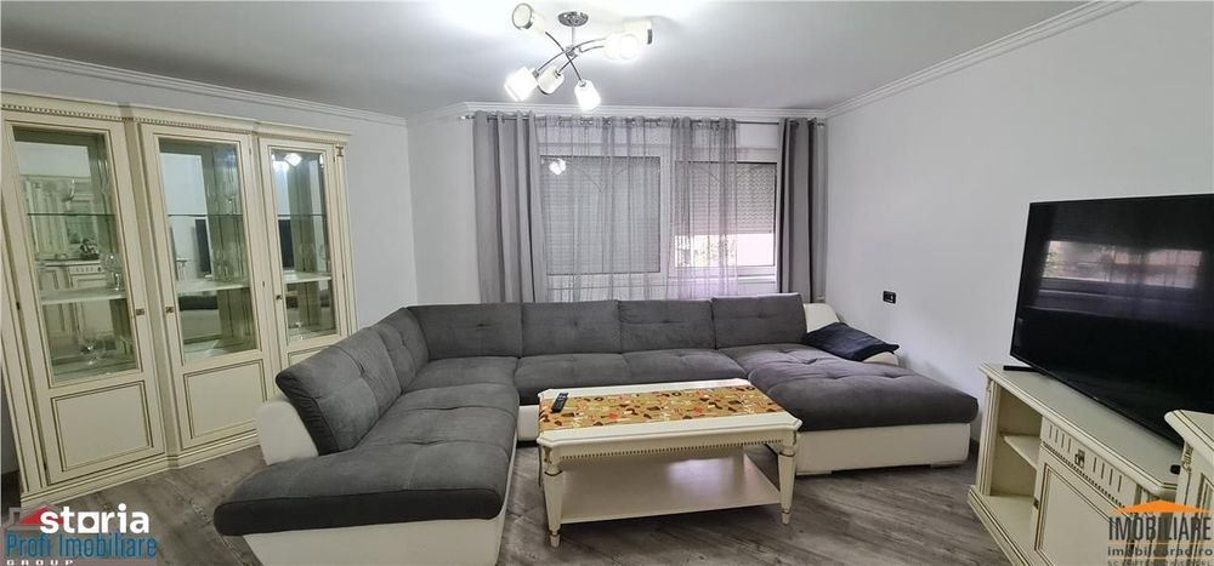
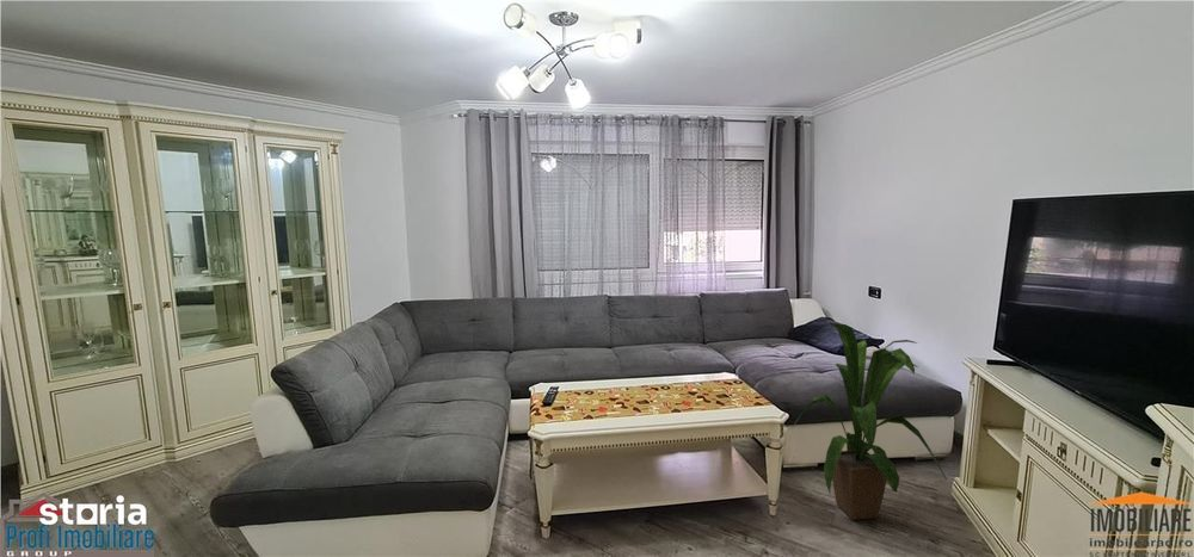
+ house plant (875, 415)
